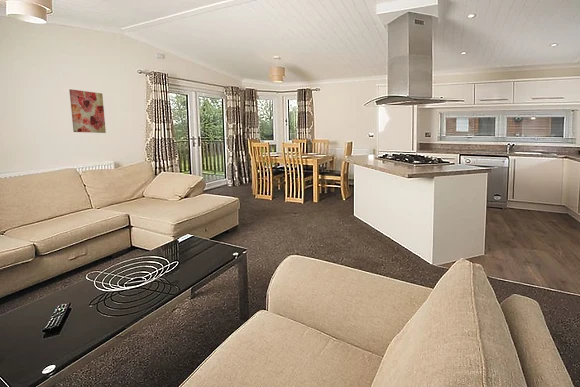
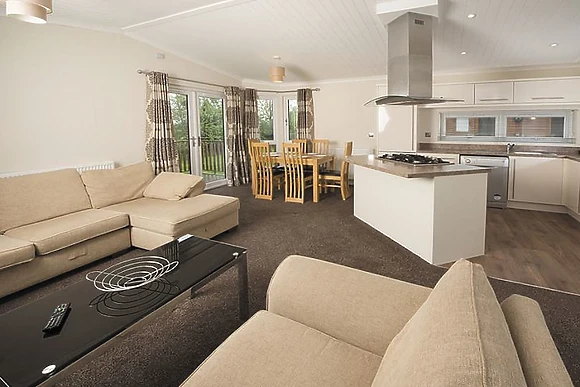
- wall art (88, 112)
